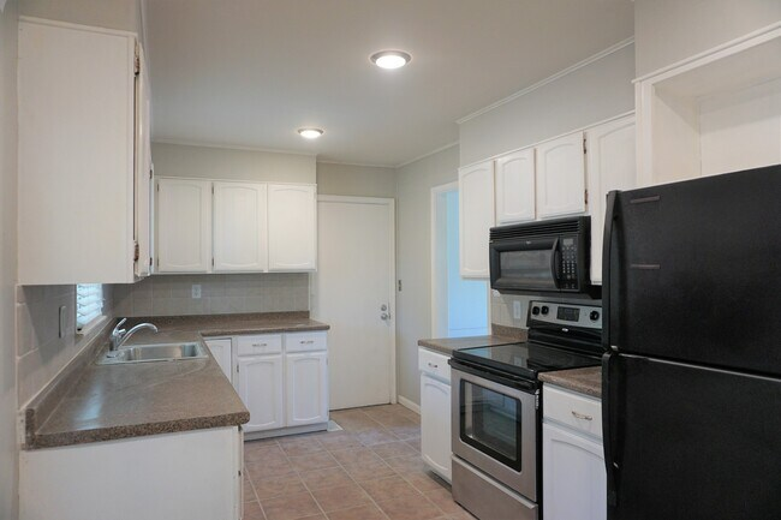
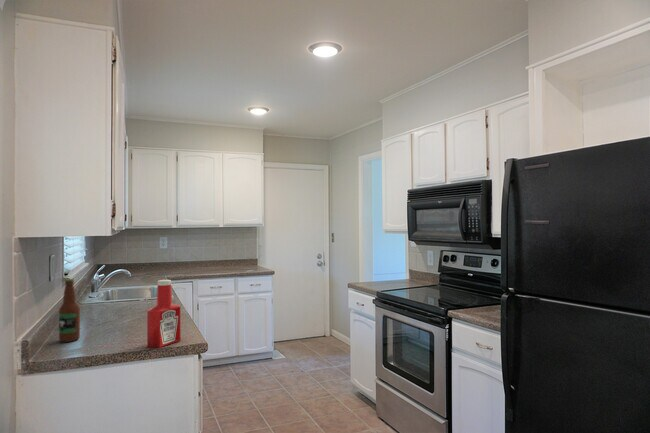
+ bottle (69, 309)
+ soap bottle (164, 311)
